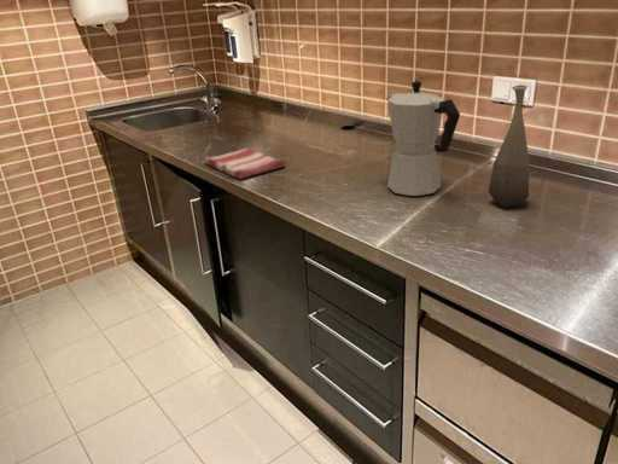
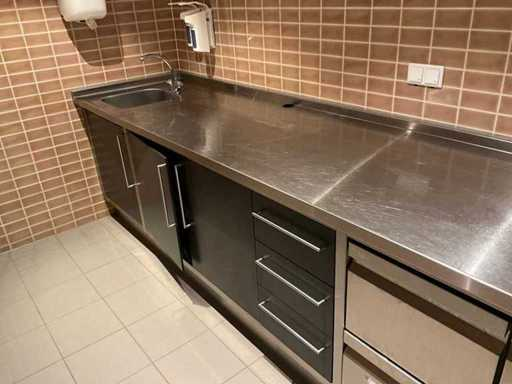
- moka pot (419, 137)
- dish towel (244, 161)
- bottle (515, 146)
